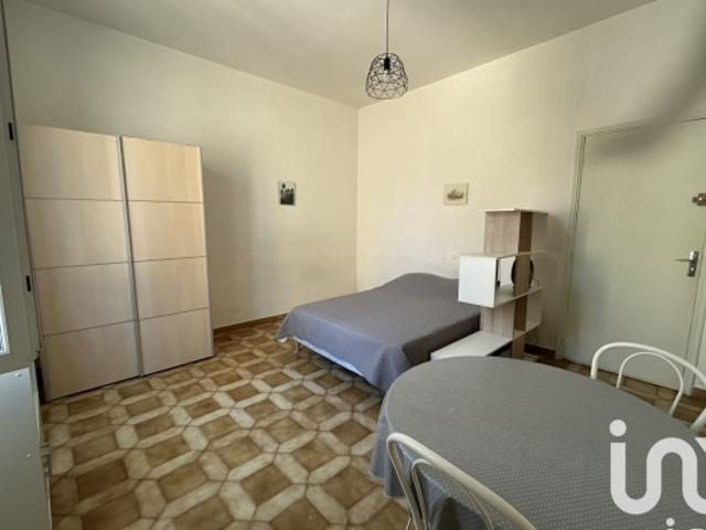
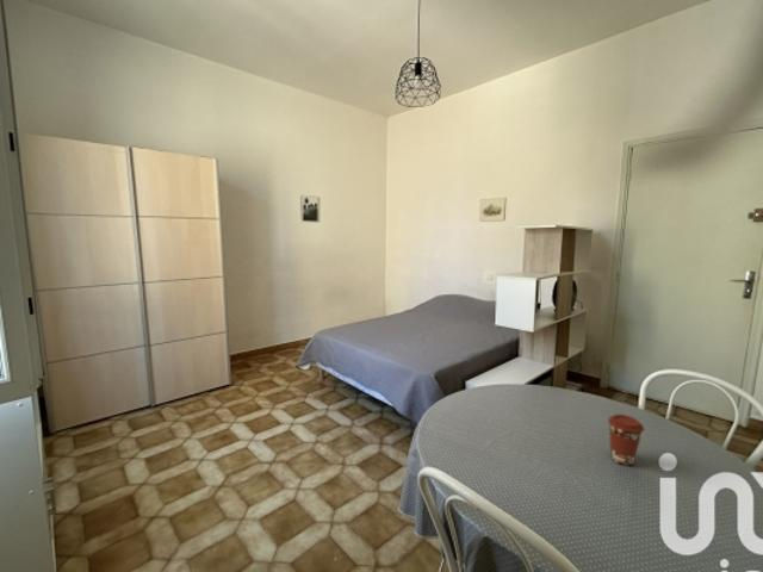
+ coffee cup (624, 440)
